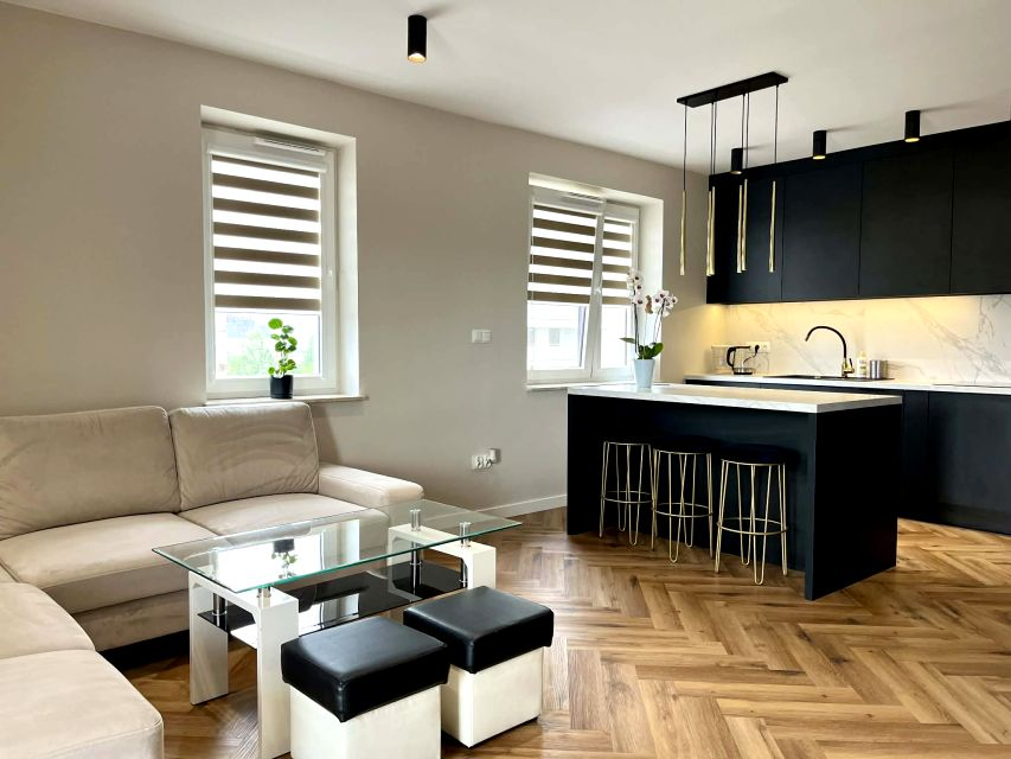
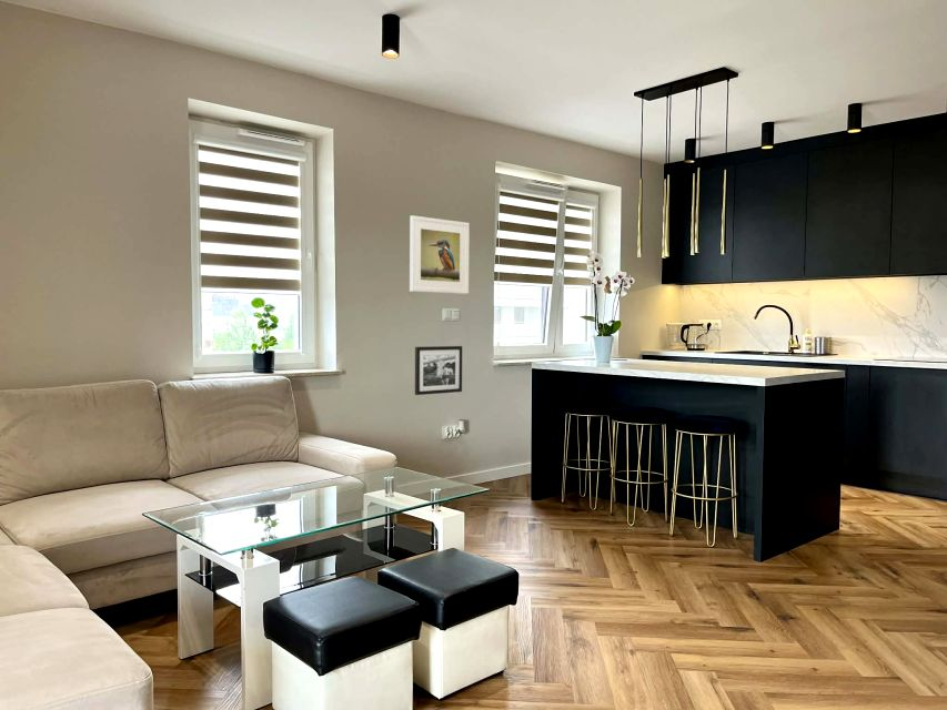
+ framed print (440, 255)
+ picture frame (439, 369)
